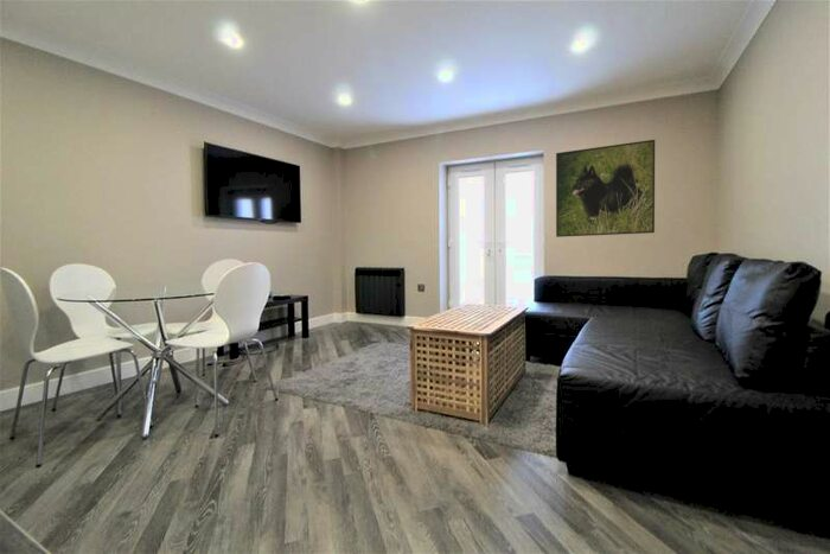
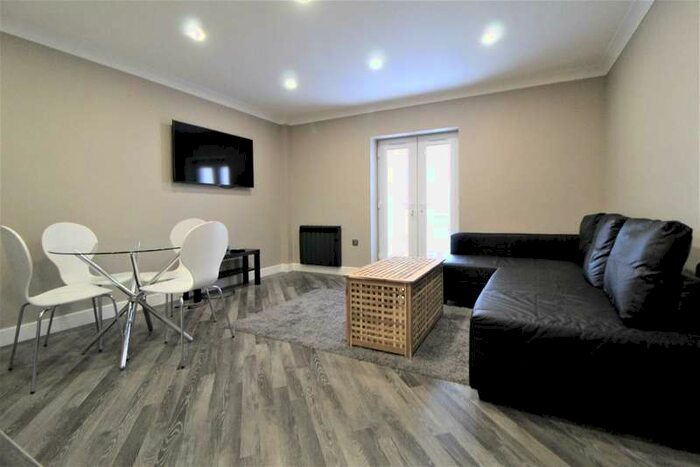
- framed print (602, 191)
